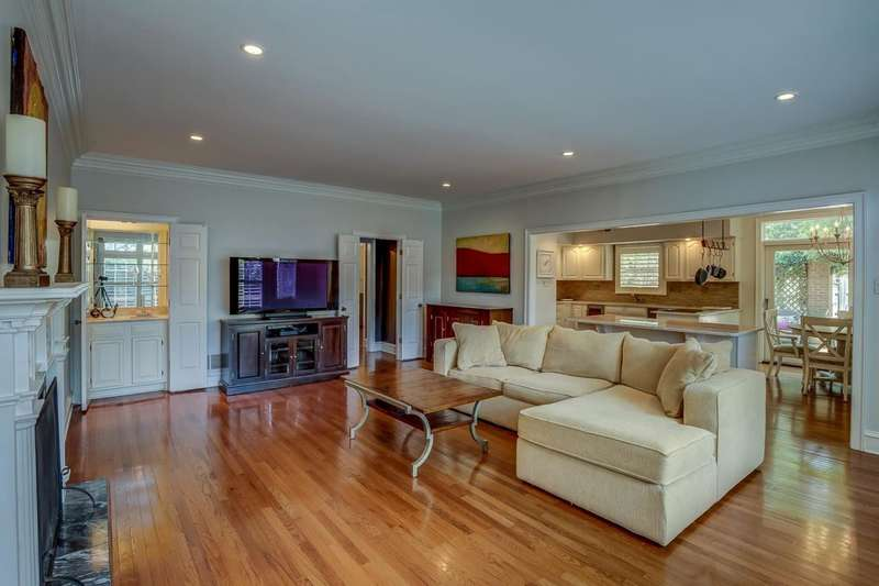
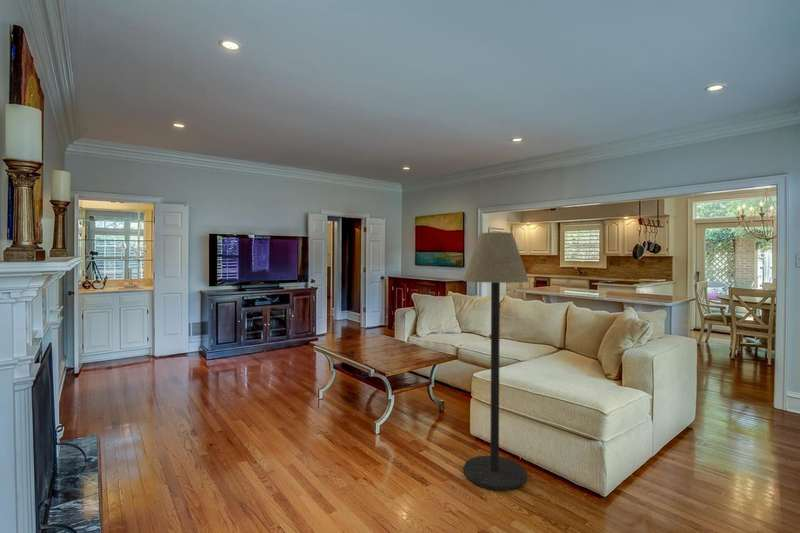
+ floor lamp (495, 353)
